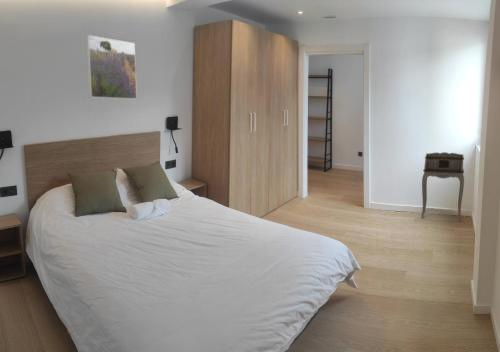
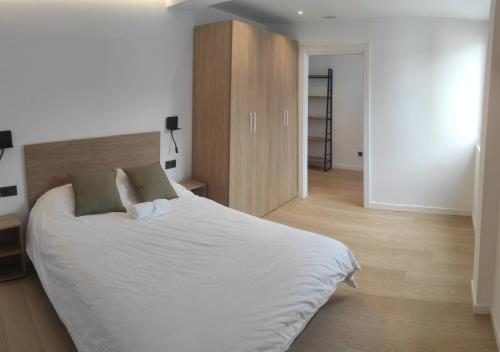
- desk (442, 177)
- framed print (112, 69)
